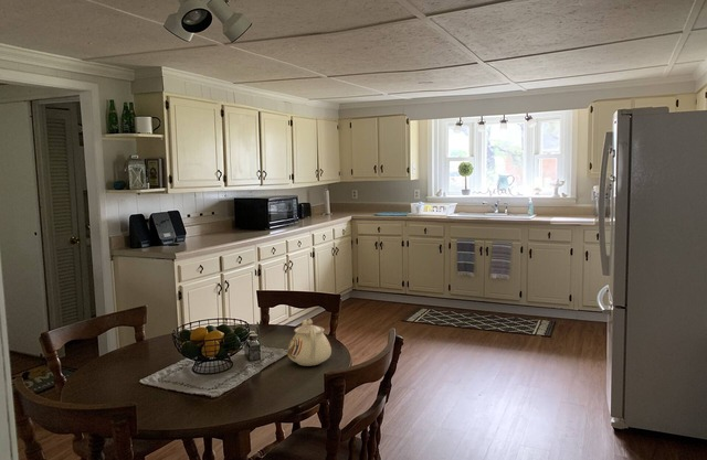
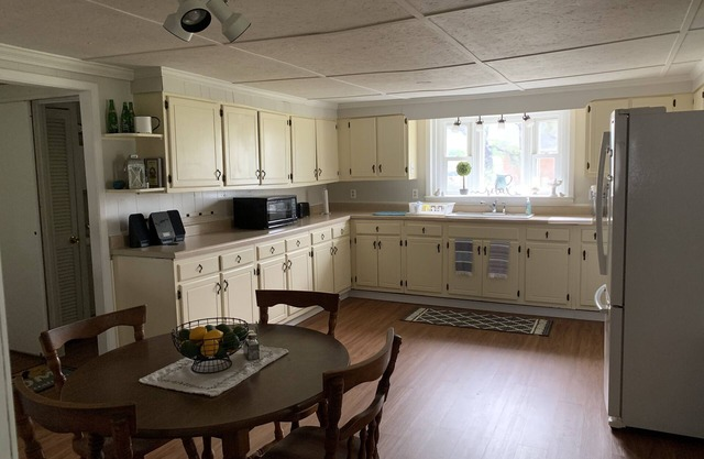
- teapot (308, 340)
